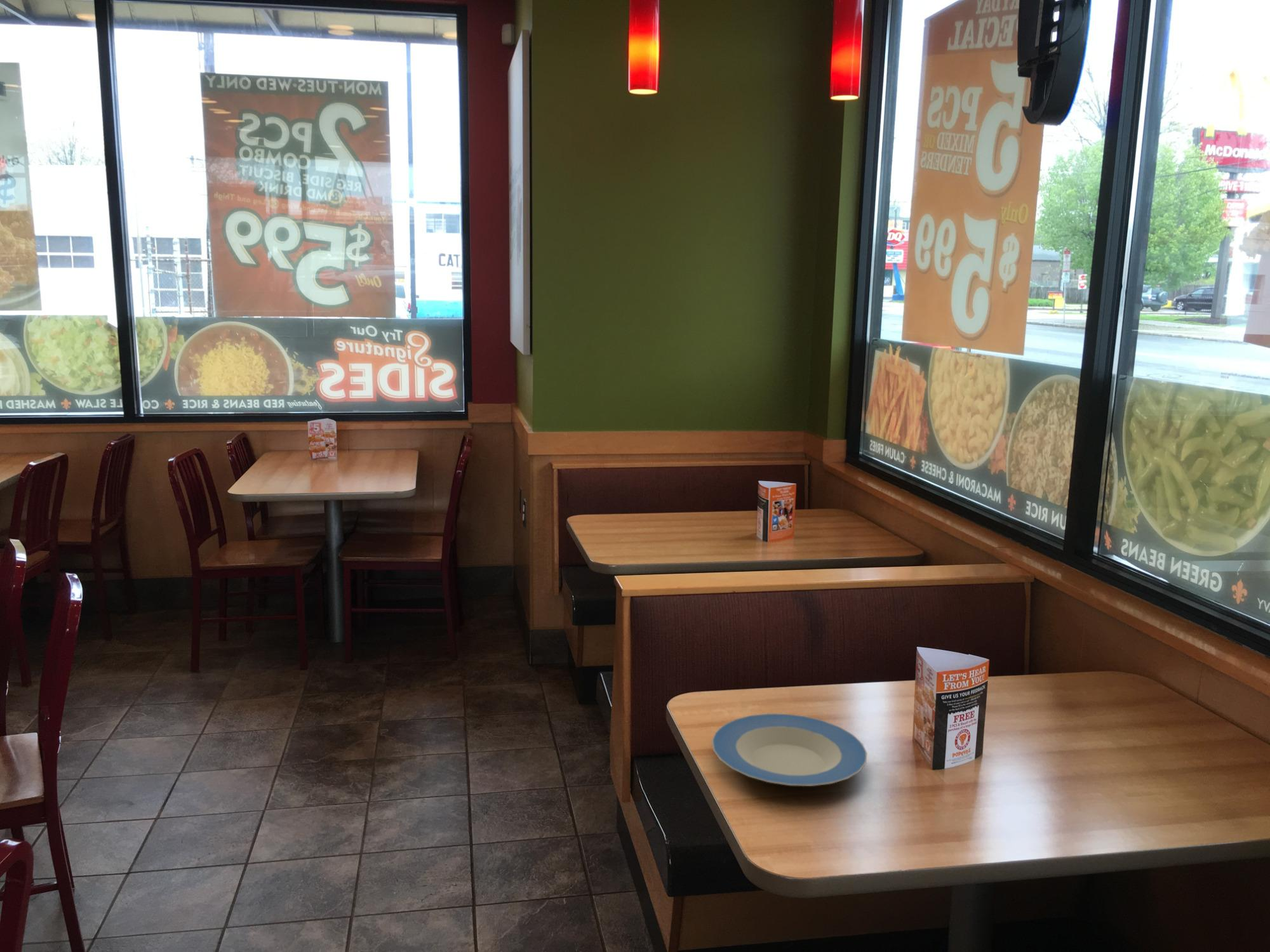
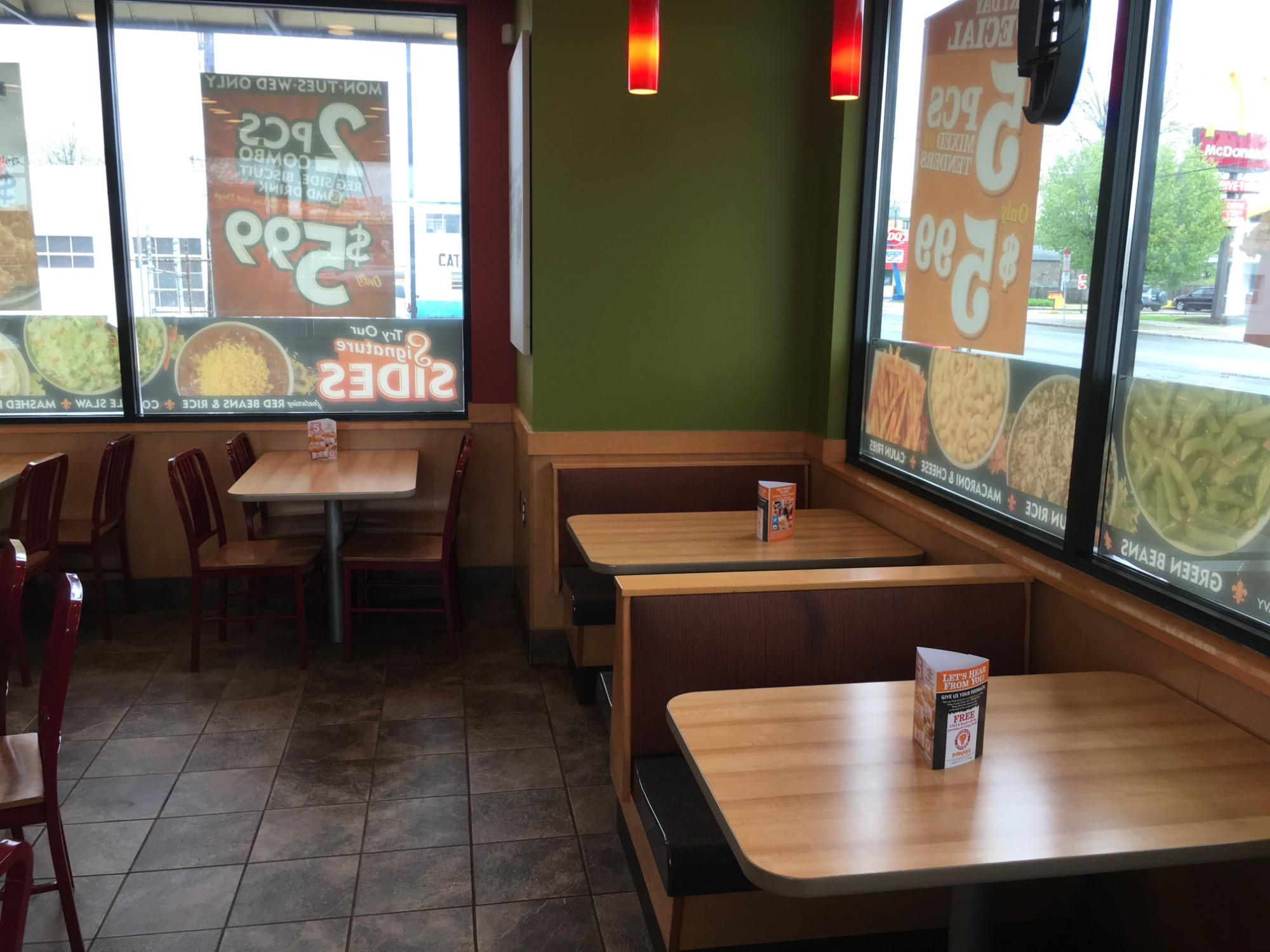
- plate (788, 755)
